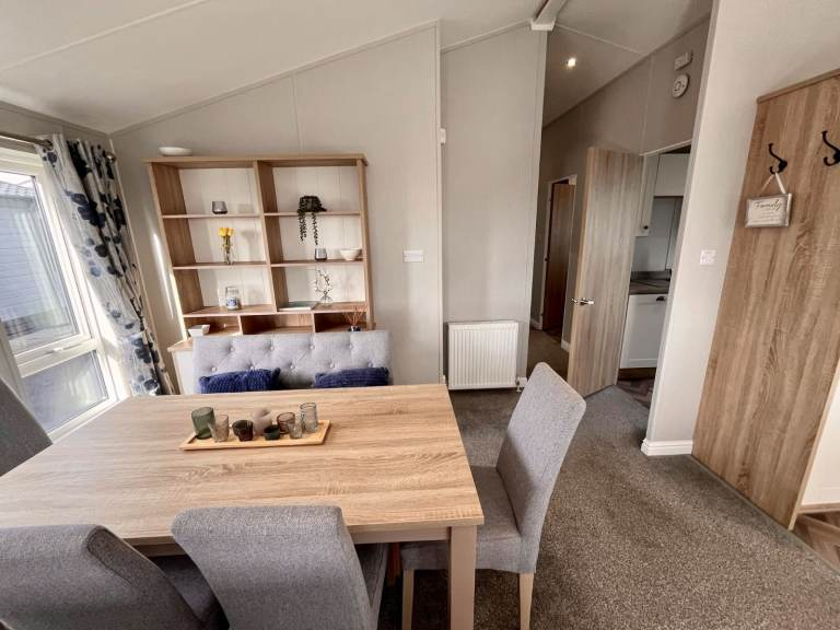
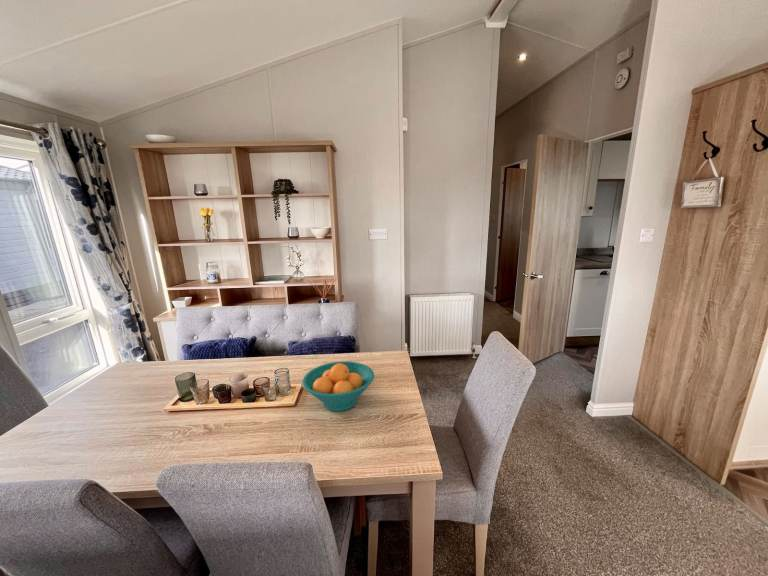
+ fruit bowl (339, 383)
